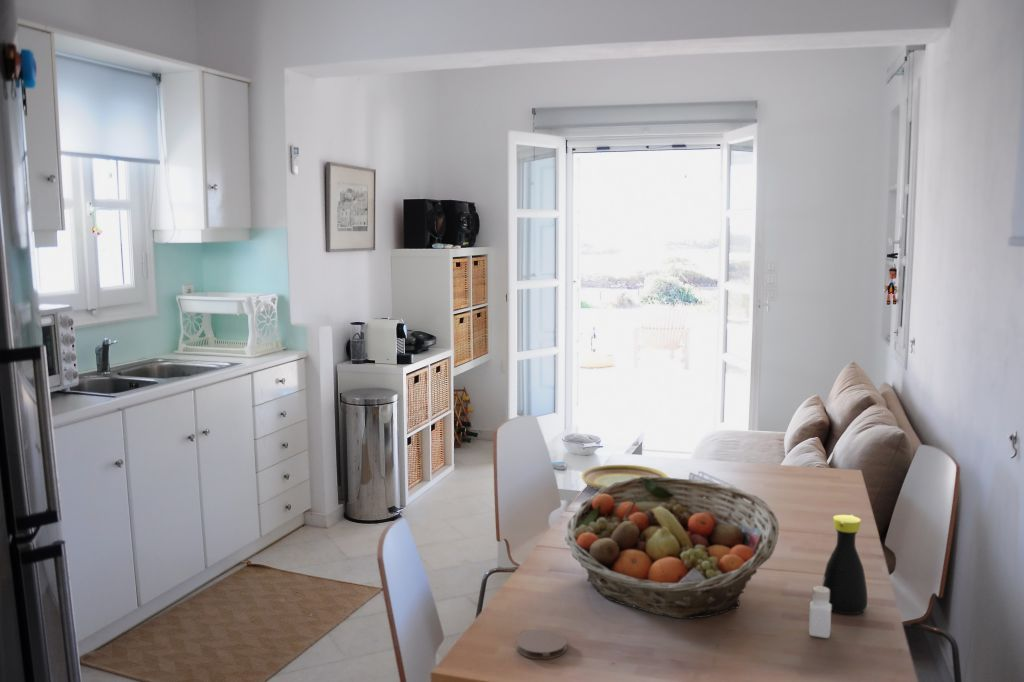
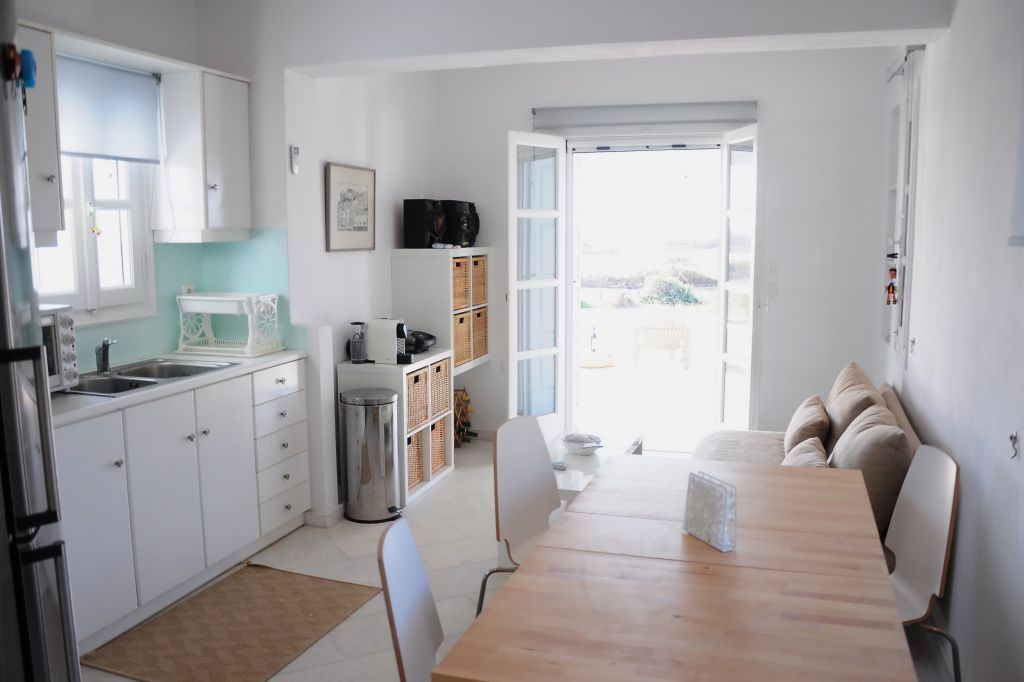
- bottle (845, 562)
- pepper shaker (820, 611)
- plate (624, 480)
- coaster (541, 643)
- fruit basket (668, 542)
